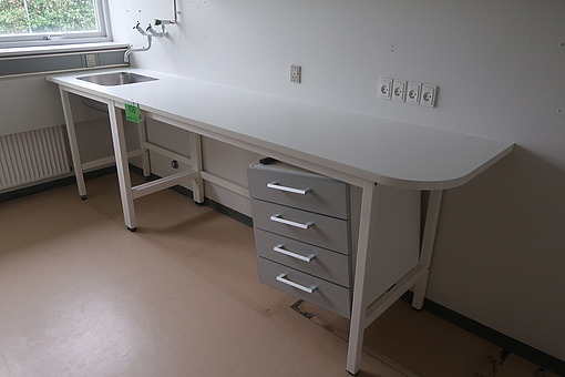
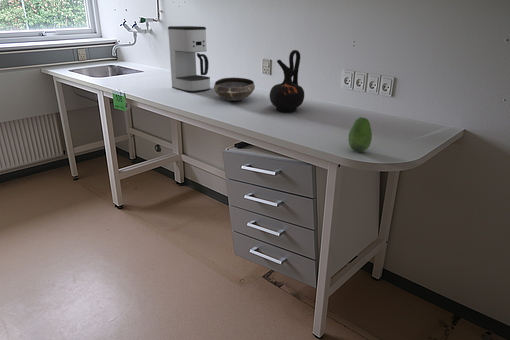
+ bowl (234, 90)
+ fruit (360, 134)
+ coffee maker (192, 58)
+ ceramic jug (287, 81)
